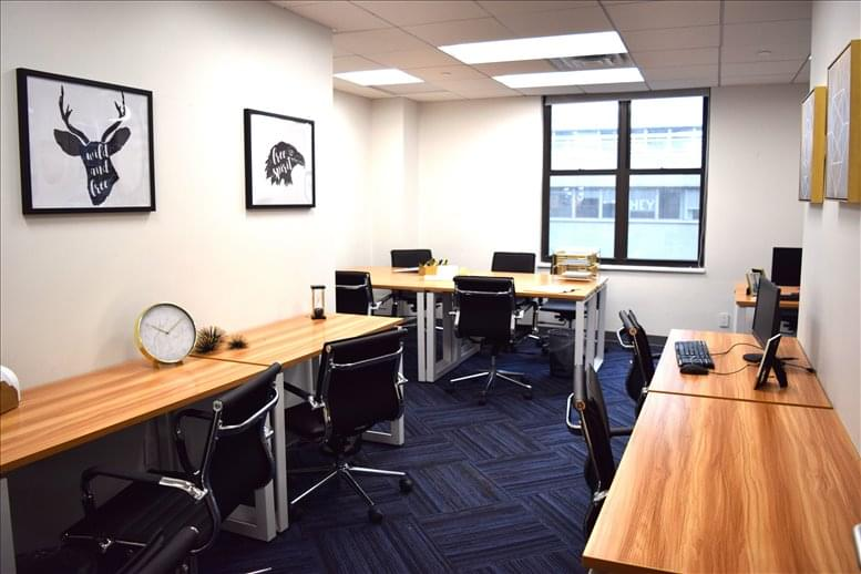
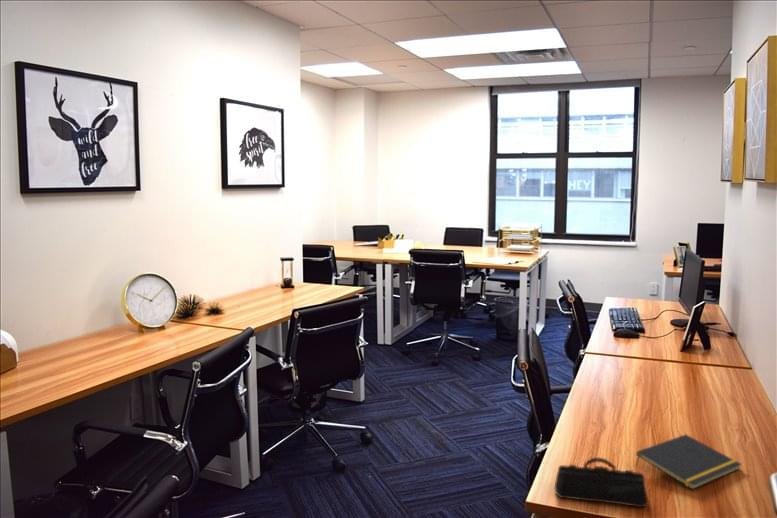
+ pencil case (601, 477)
+ notepad (688, 459)
